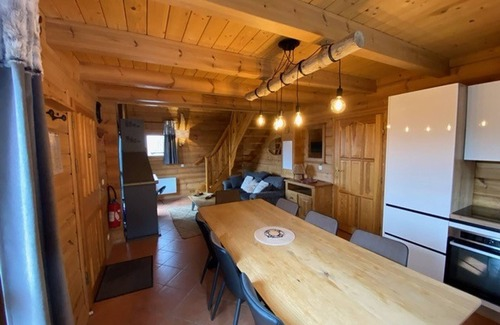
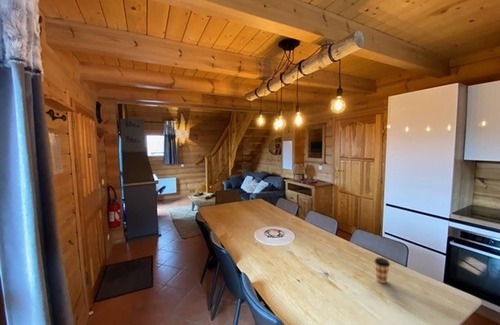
+ coffee cup (381, 270)
